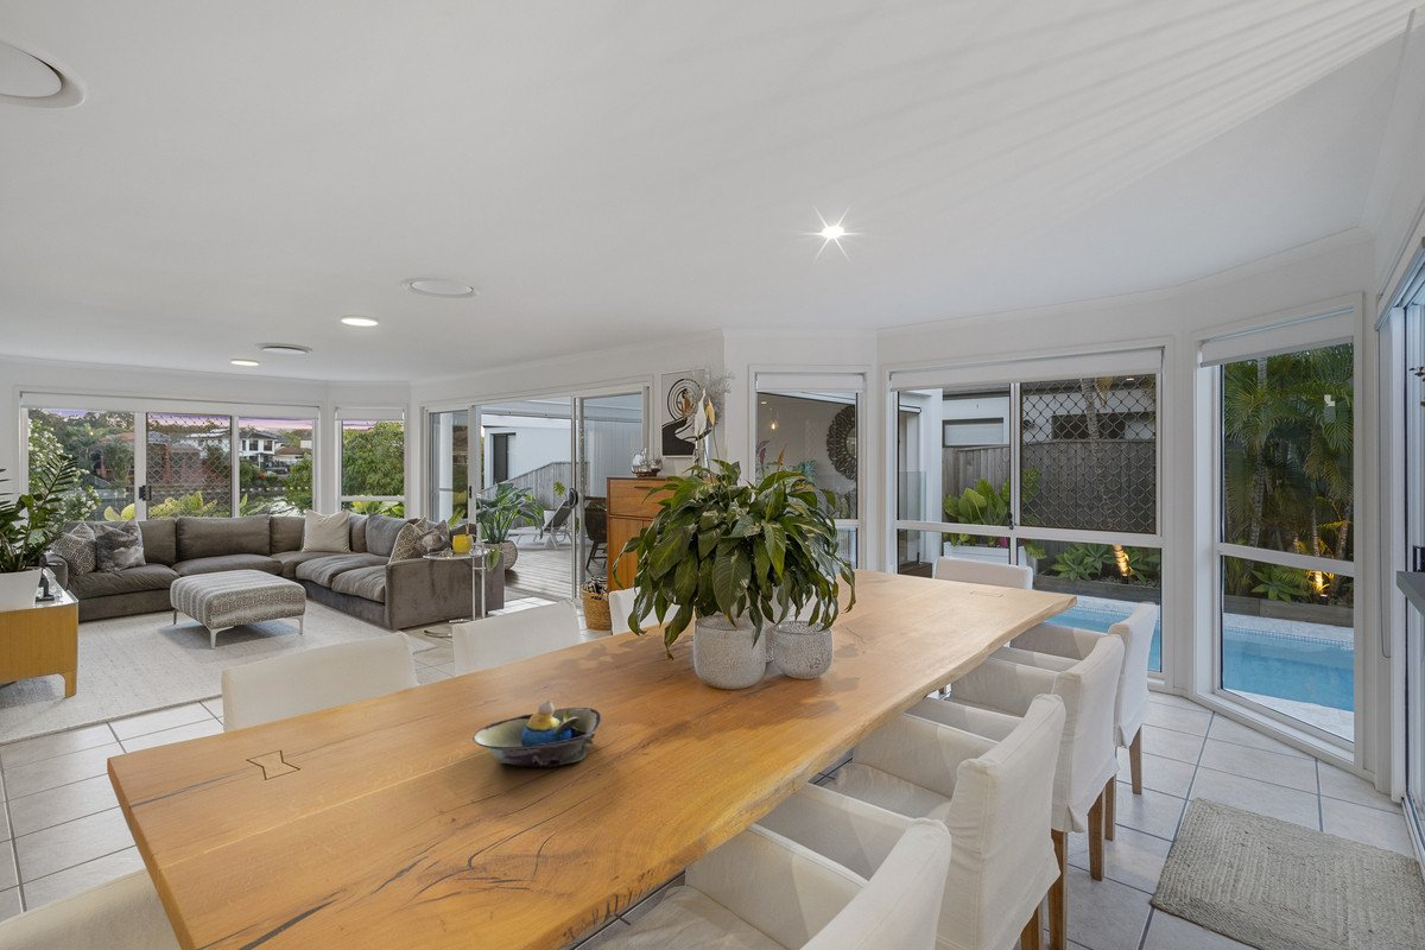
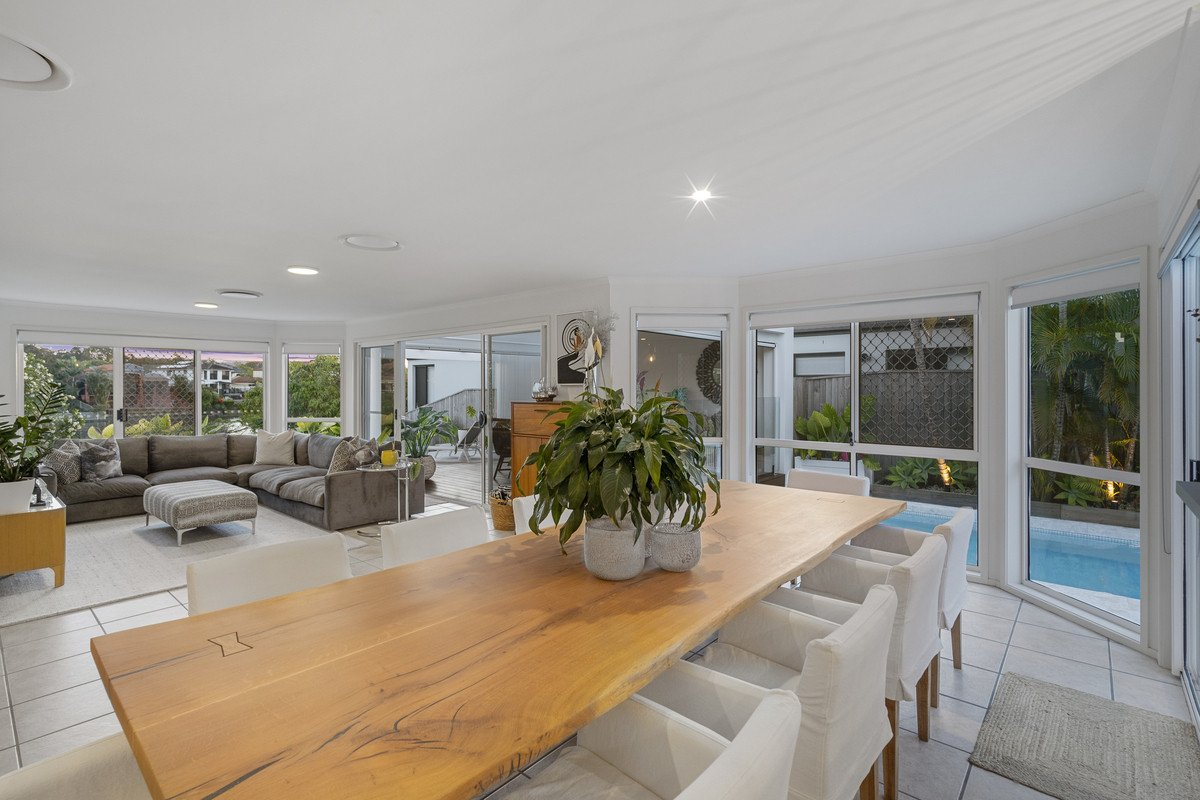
- decorative bowl (556, 722)
